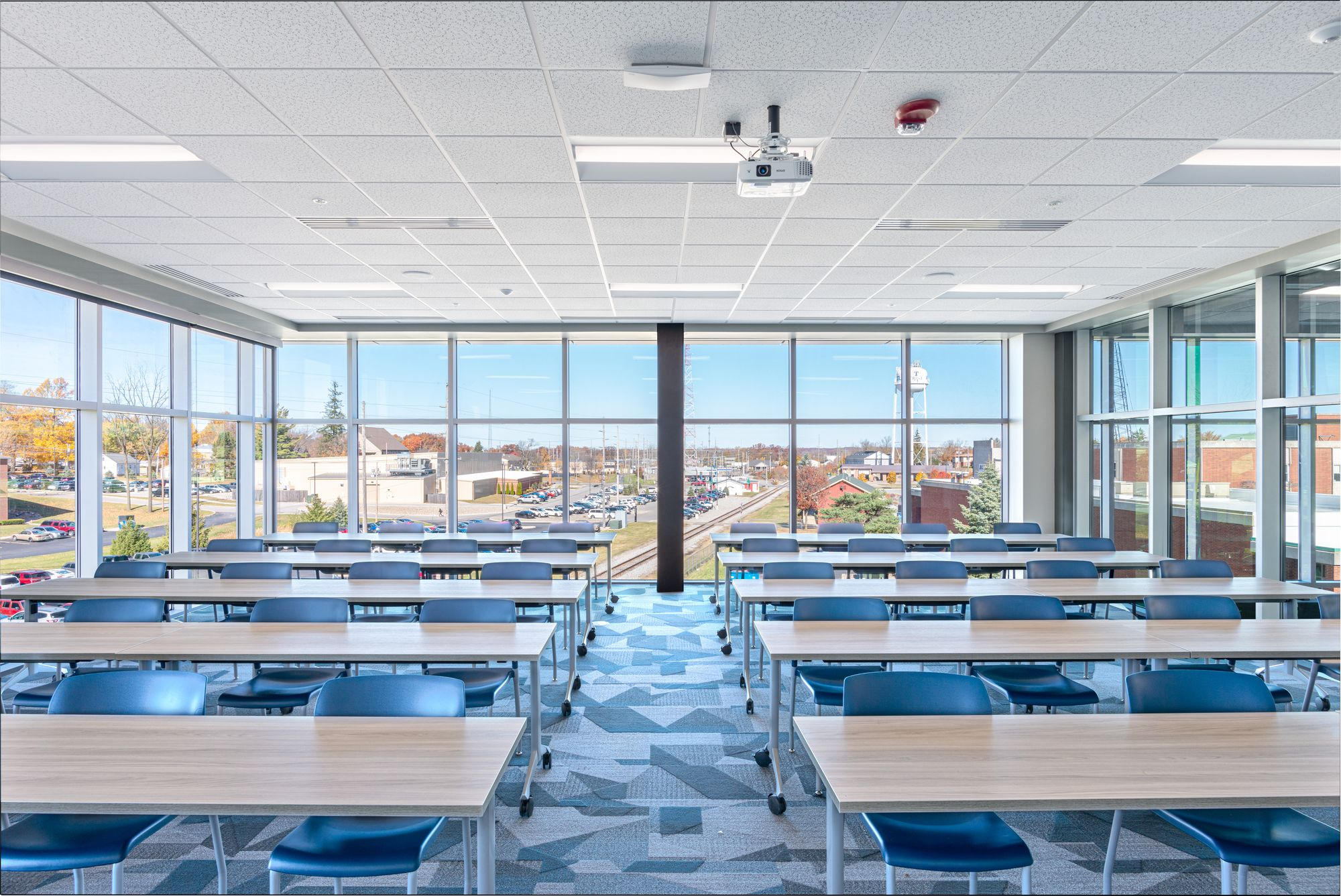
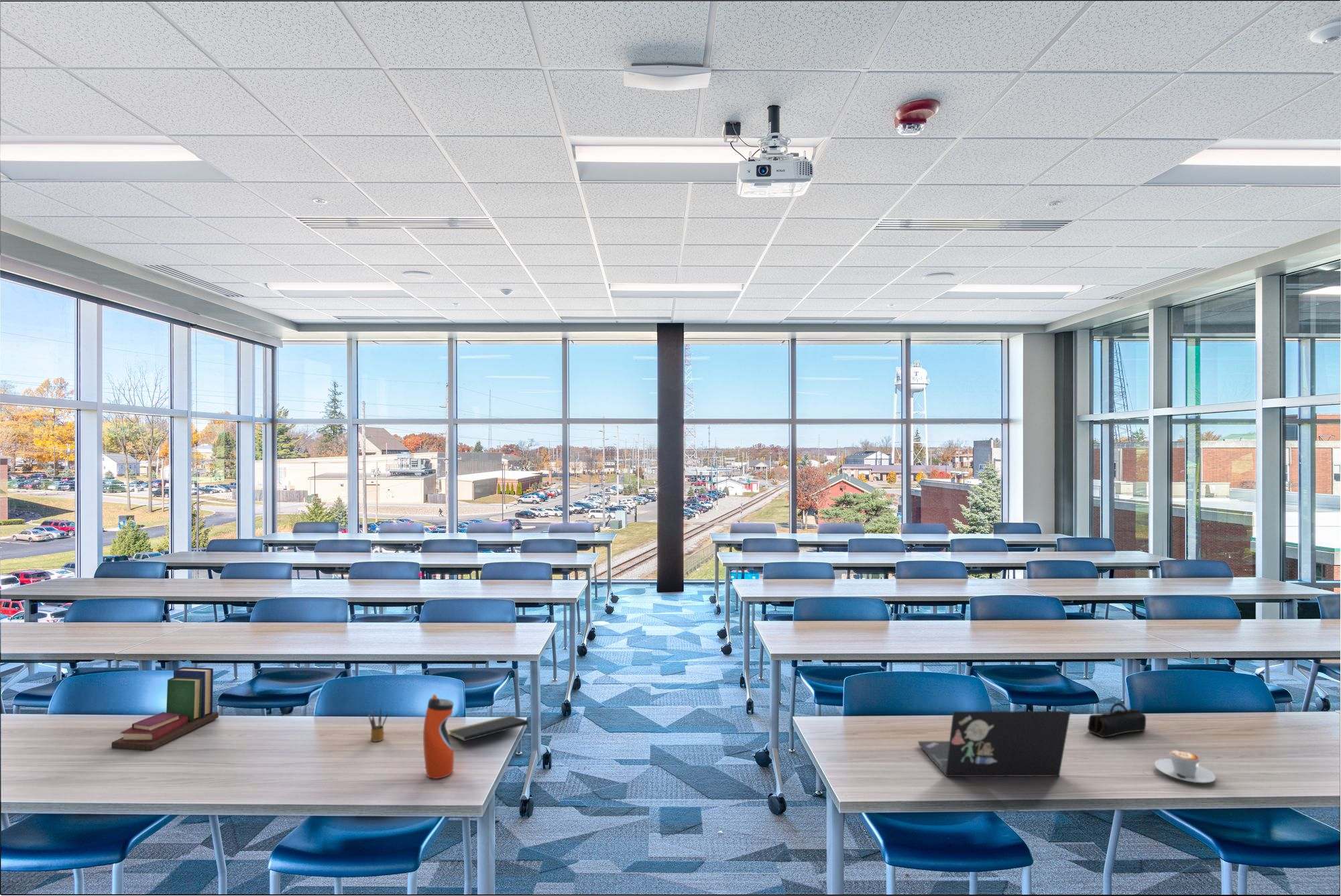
+ water bottle (439, 733)
+ laptop (989, 728)
+ notepad (488, 727)
+ pencil case (1117, 717)
+ coffee cup (1184, 765)
+ pencil box (378, 724)
+ book (168, 705)
